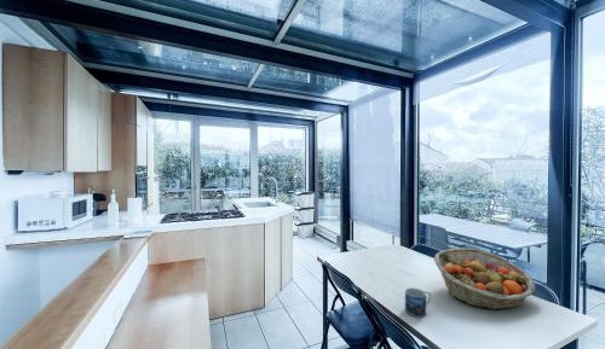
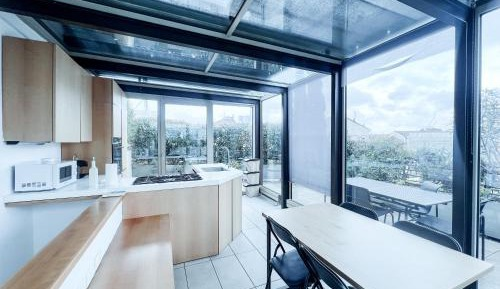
- fruit basket (480, 275)
- mug (419, 301)
